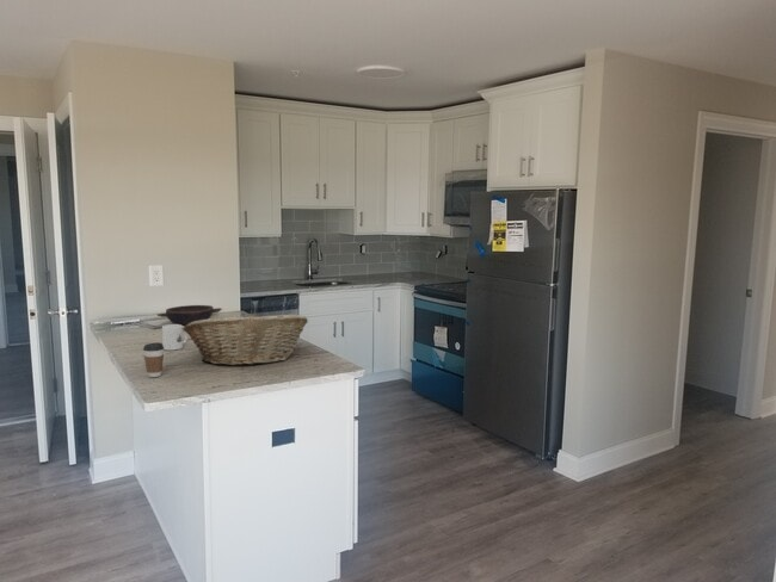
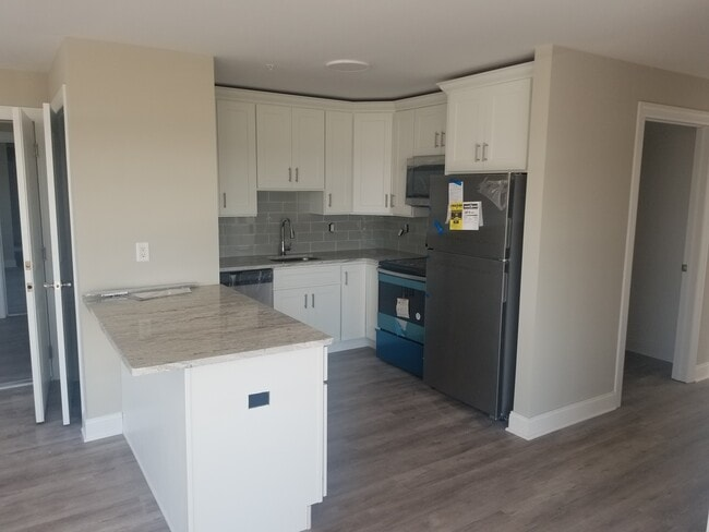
- fruit basket (247, 334)
- bowl (190, 315)
- mug (175, 336)
- coffee cup (154, 359)
